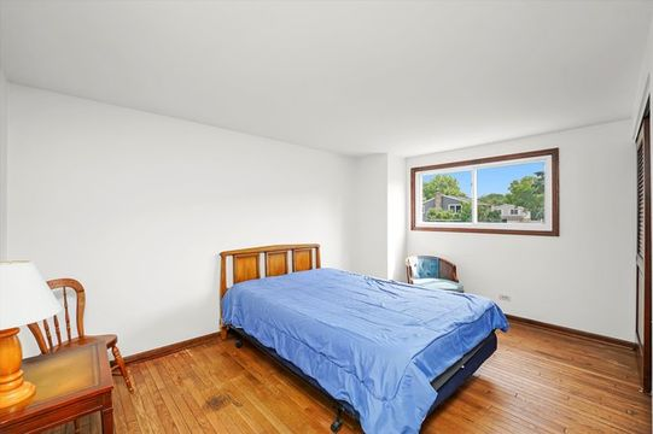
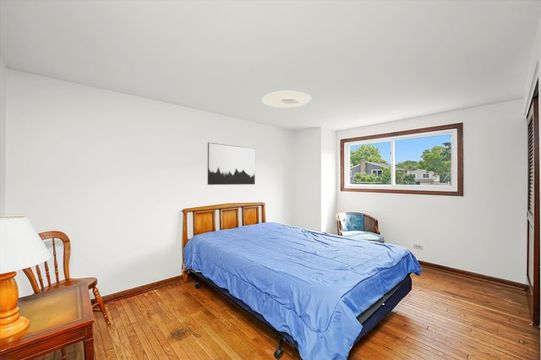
+ wall art (233, 165)
+ ceiling light (286, 98)
